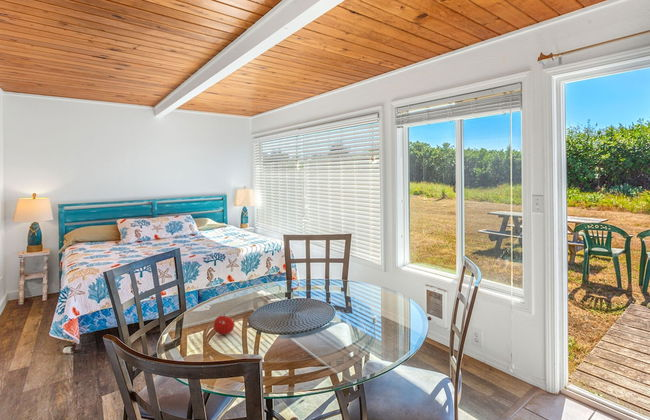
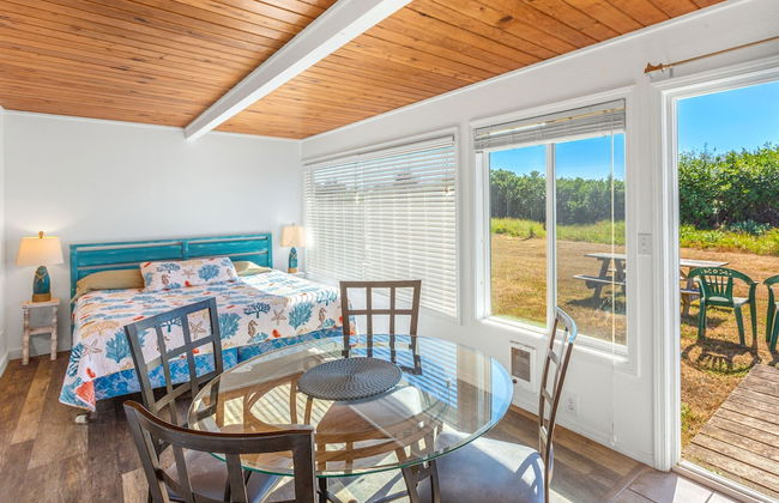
- fruit (224, 323)
